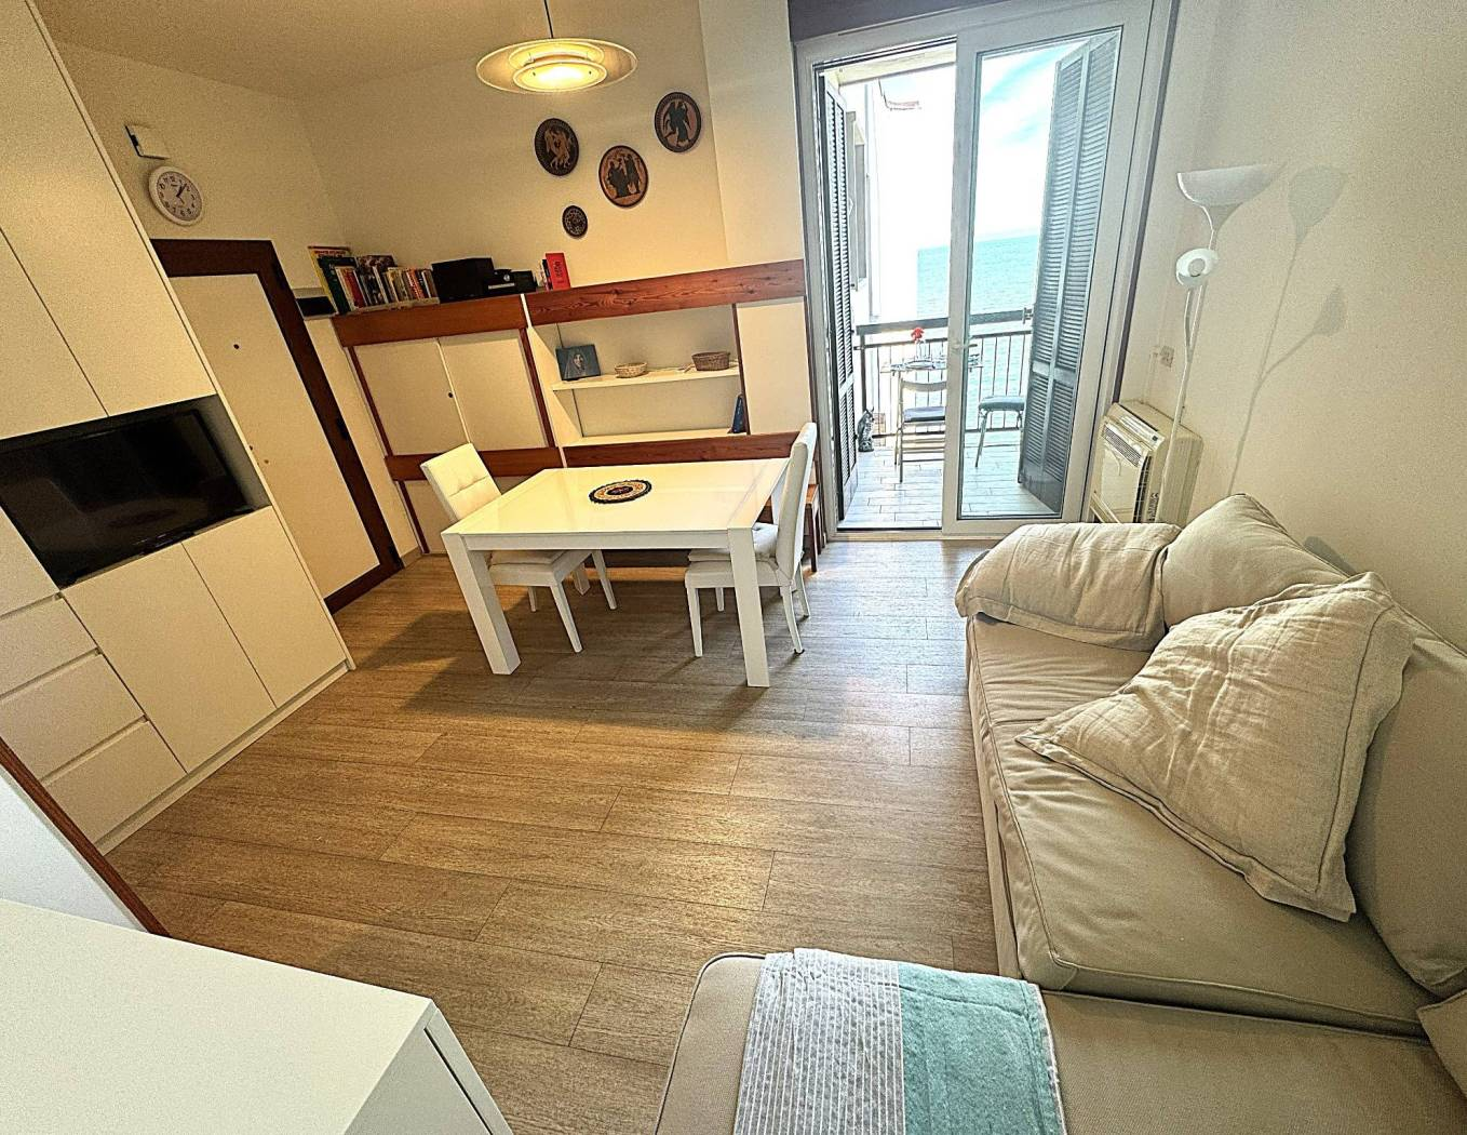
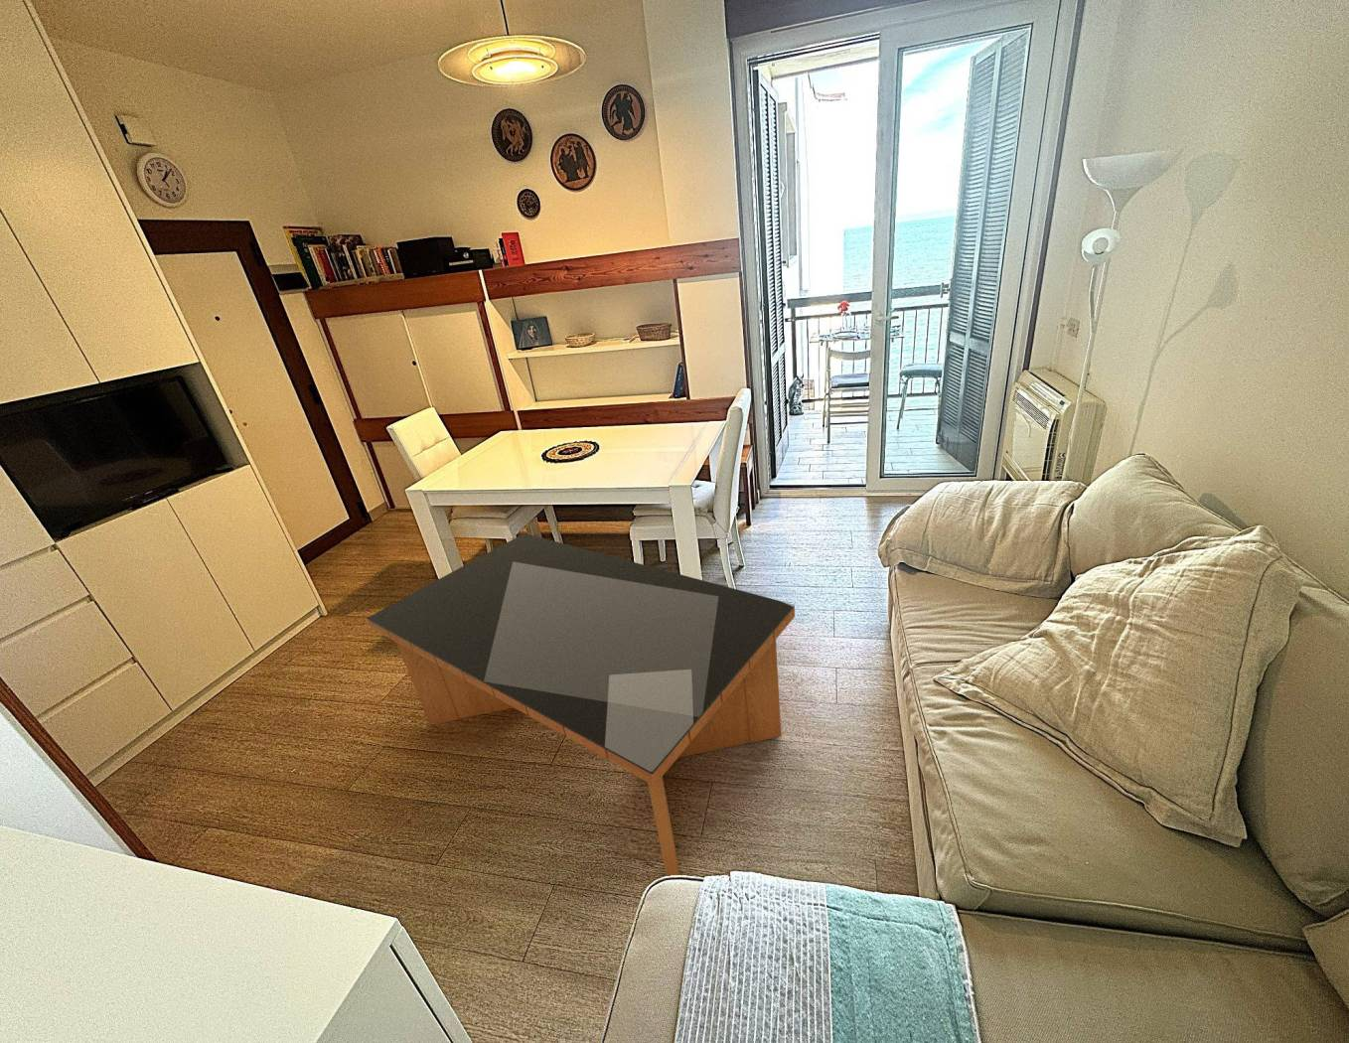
+ coffee table (581, 672)
